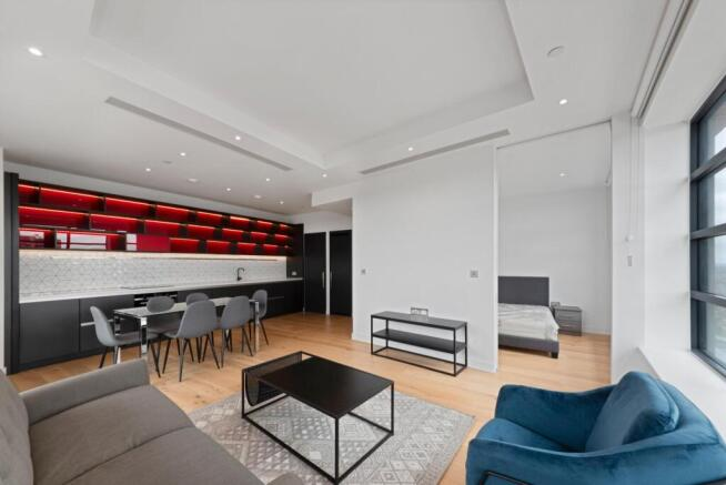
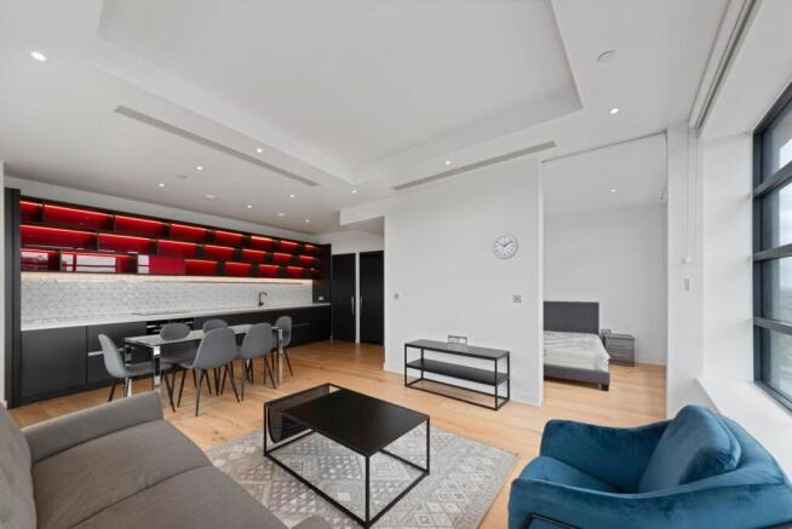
+ wall clock (504, 246)
